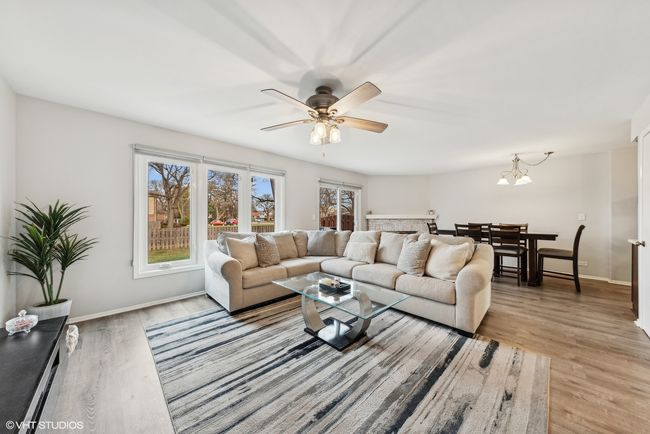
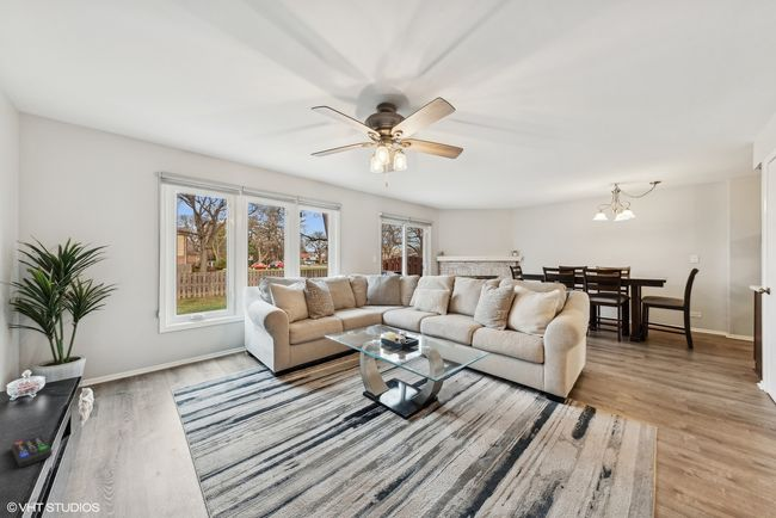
+ remote control (31, 450)
